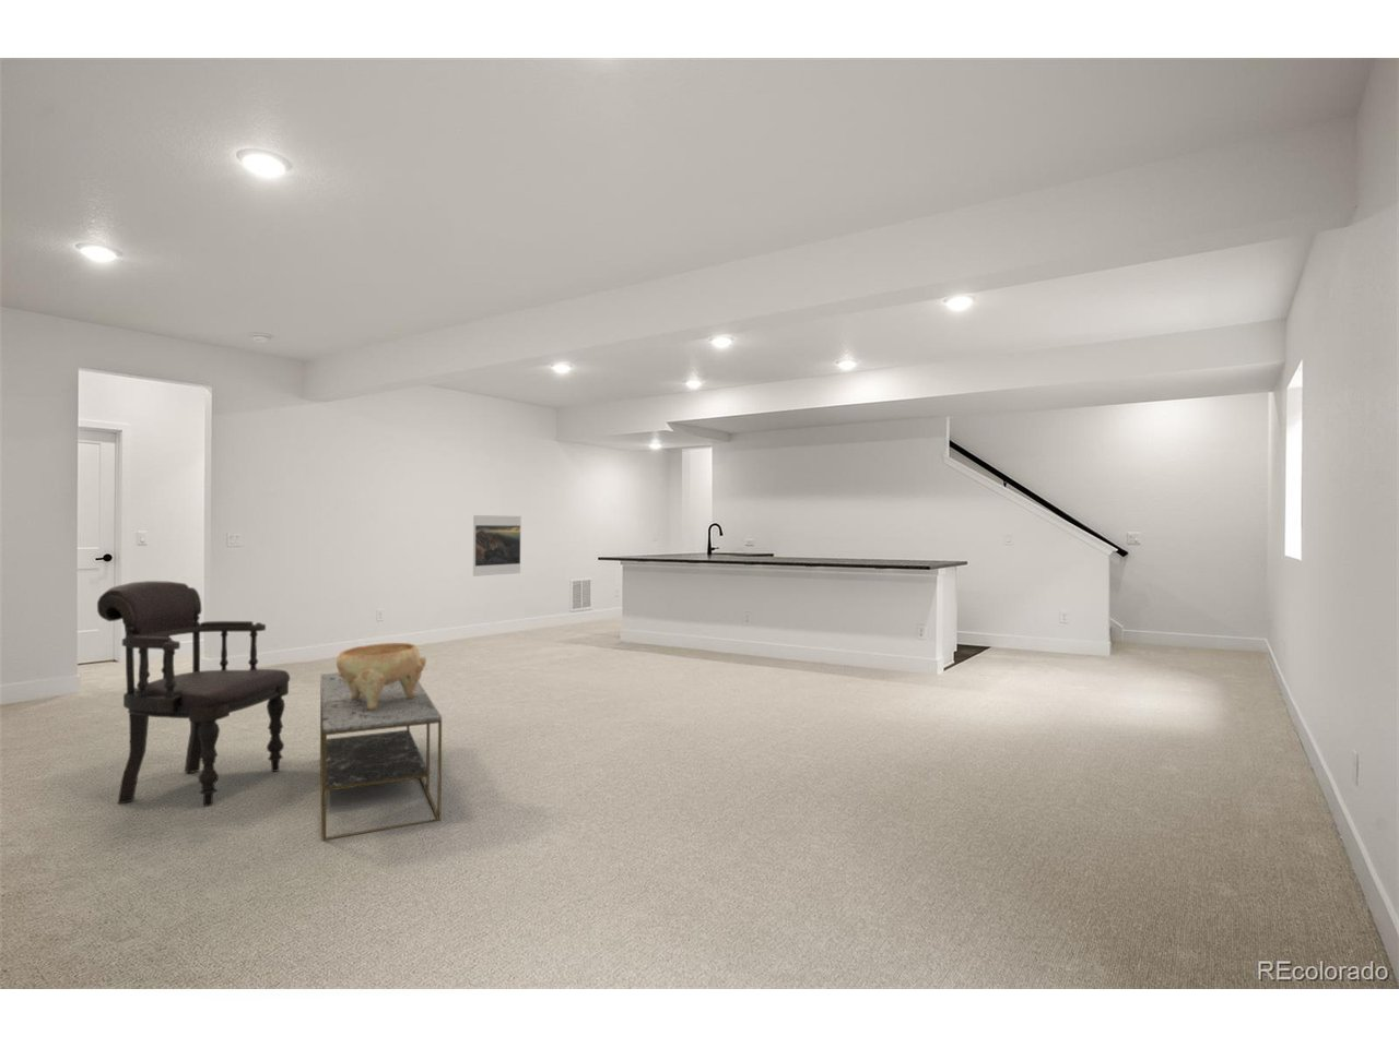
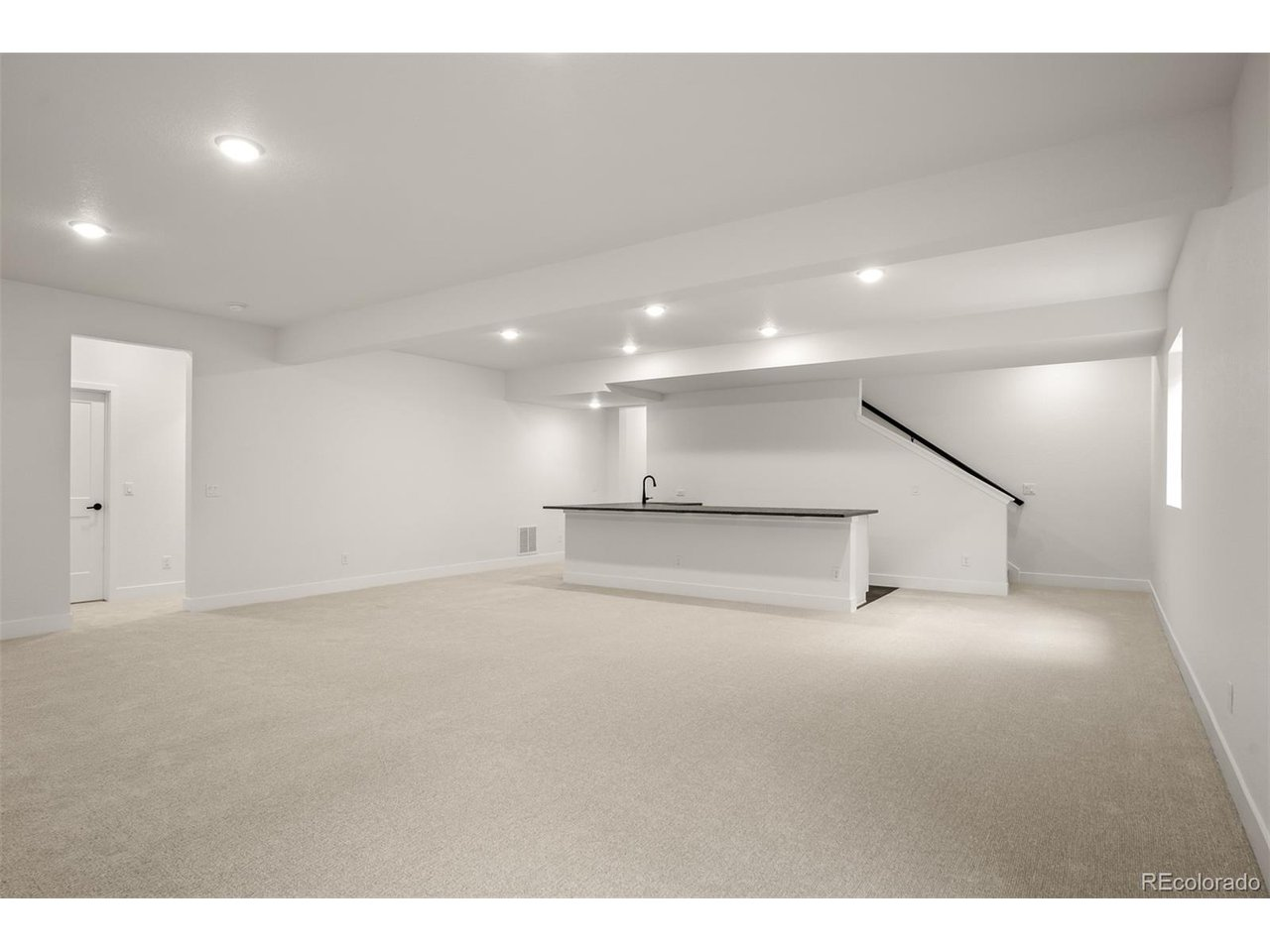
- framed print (497, 545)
- armchair (194, 684)
- decorative bowl (378, 674)
- coffee table (372, 739)
